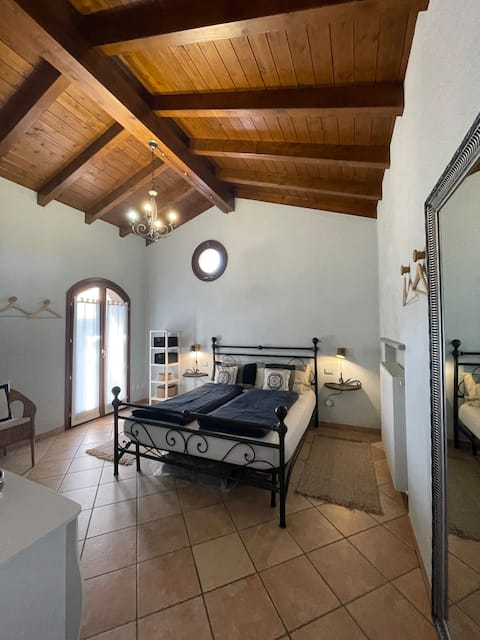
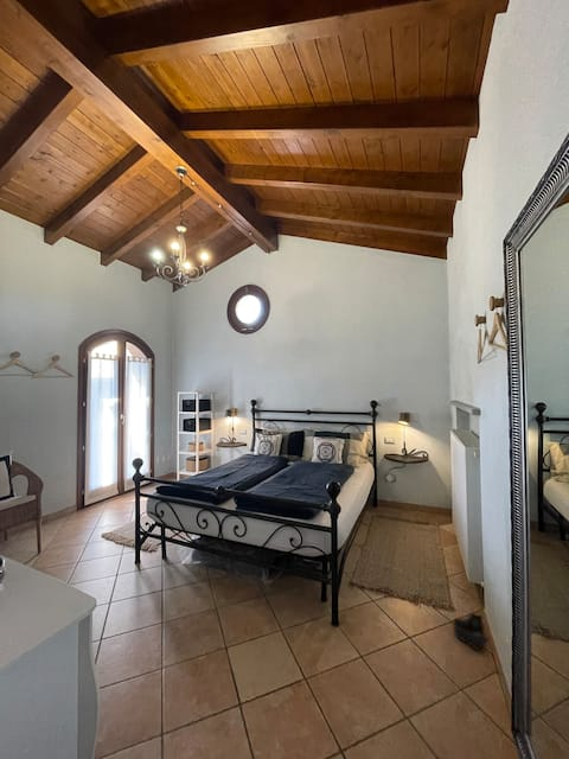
+ boots (471, 629)
